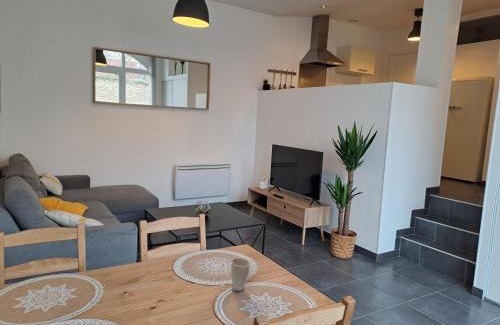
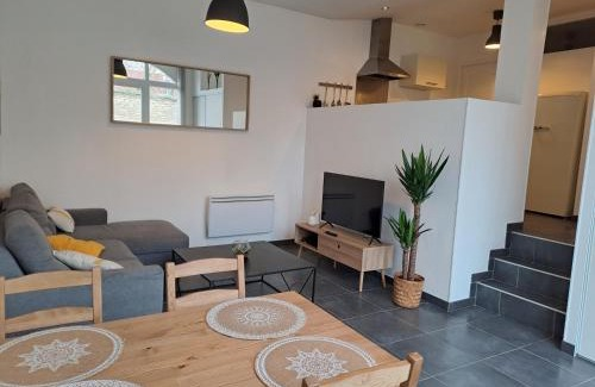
- cup (240, 275)
